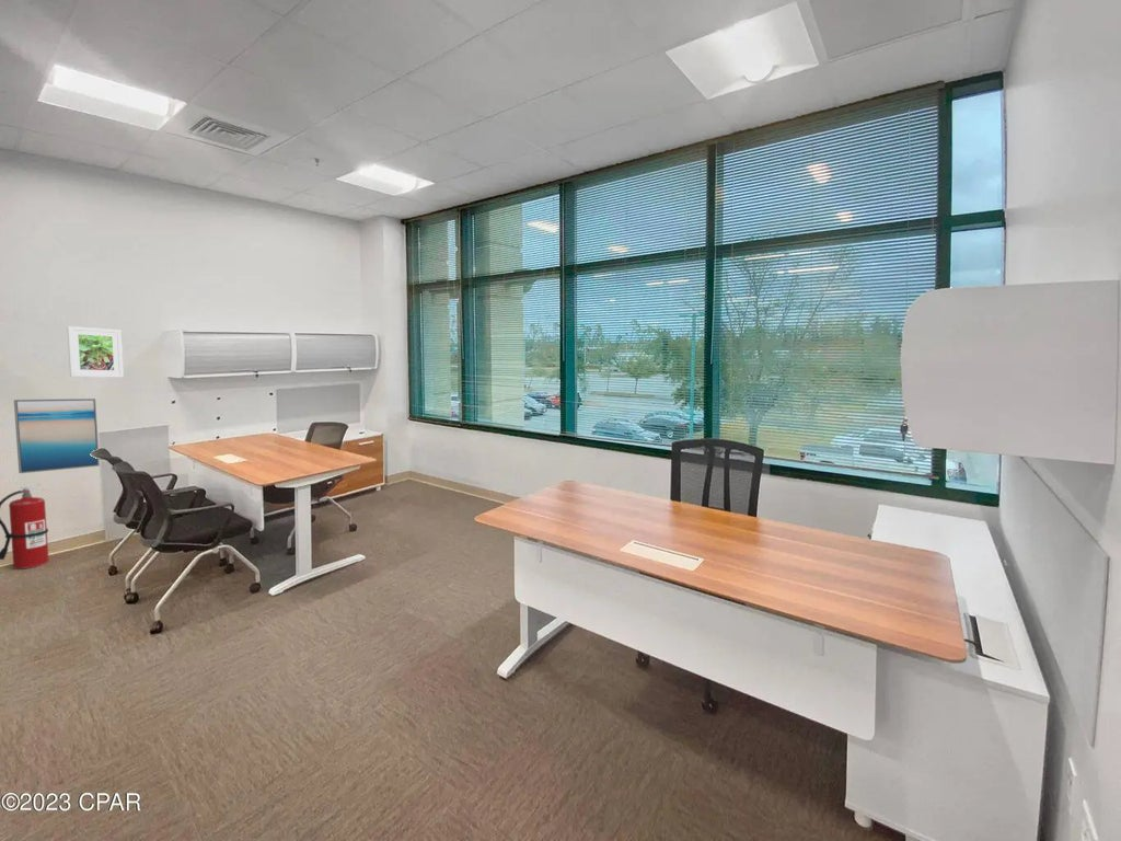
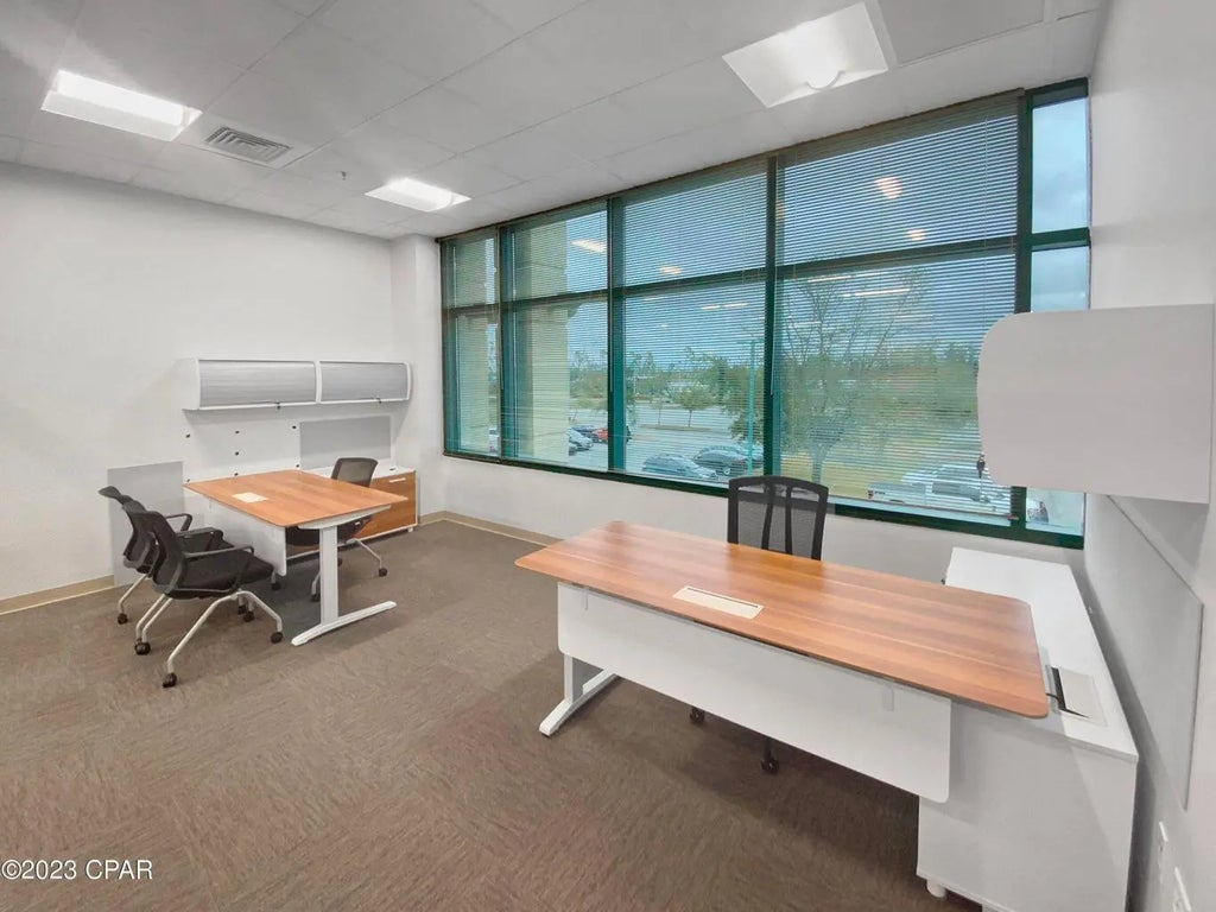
- fire extinguisher (21, 526)
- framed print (95, 353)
- wall art (58, 434)
